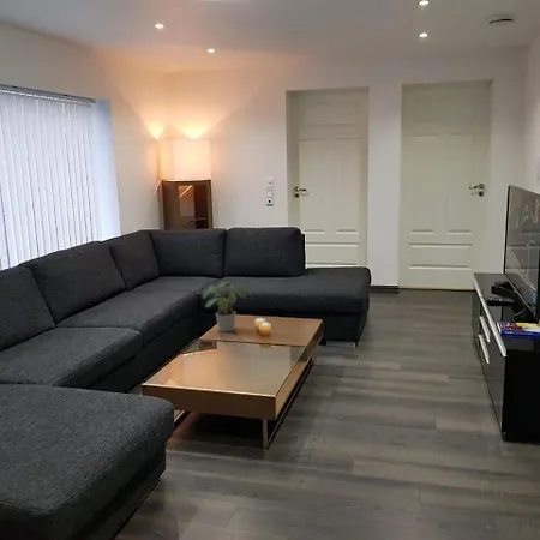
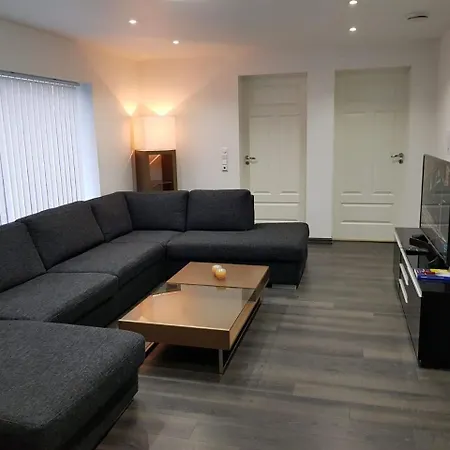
- potted plant (223, 306)
